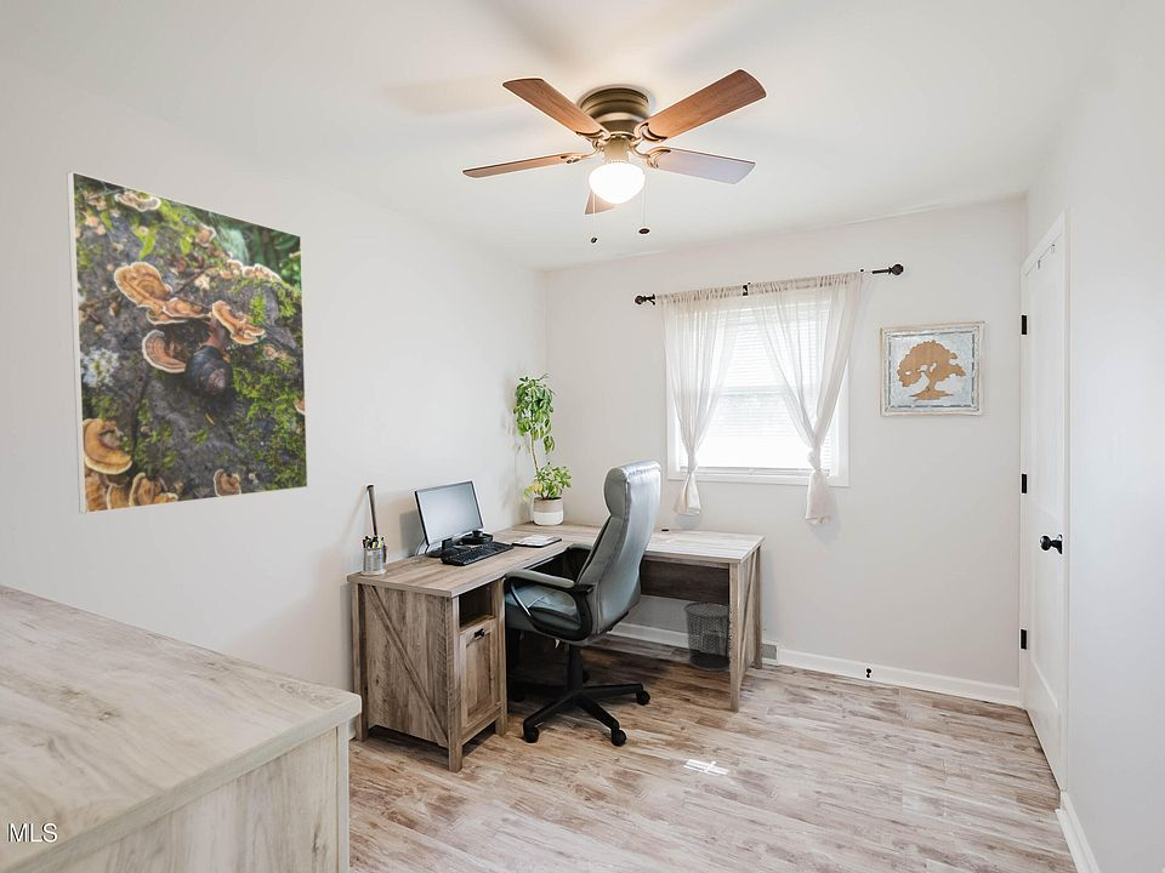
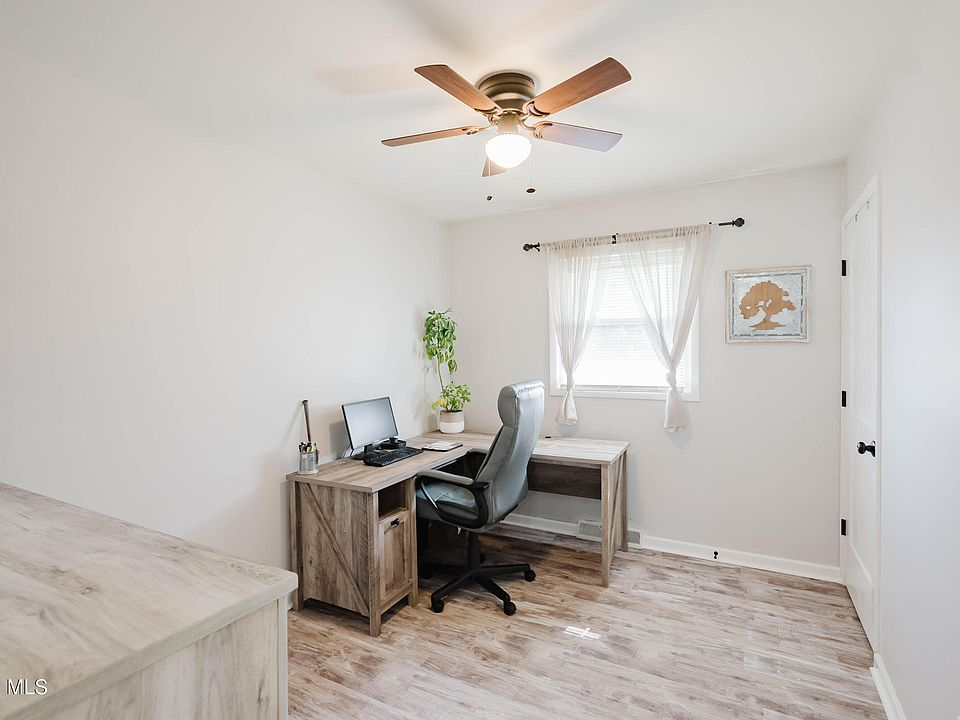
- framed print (205, 354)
- waste bin (709, 635)
